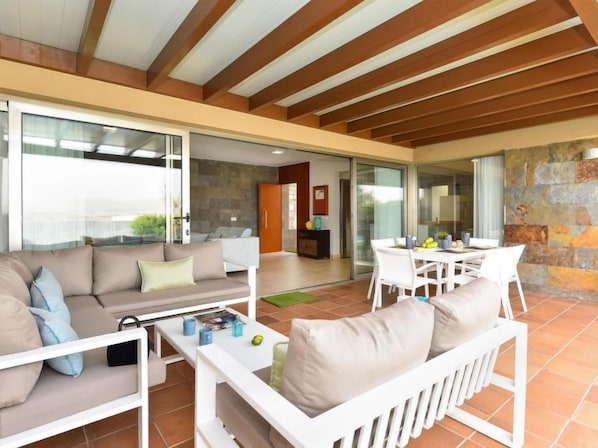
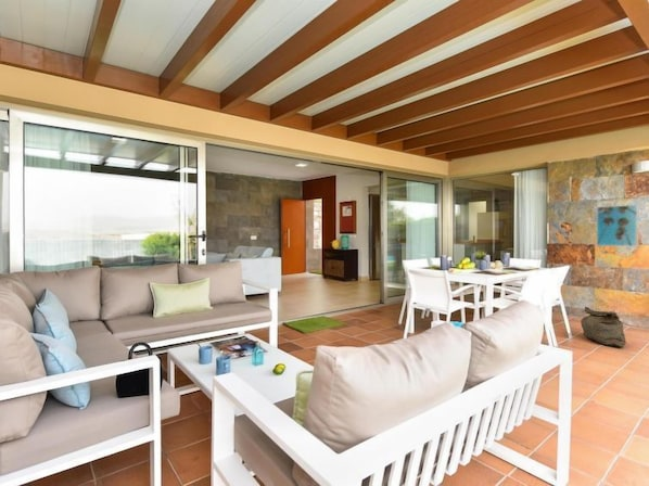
+ bag (601, 324)
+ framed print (616, 226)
